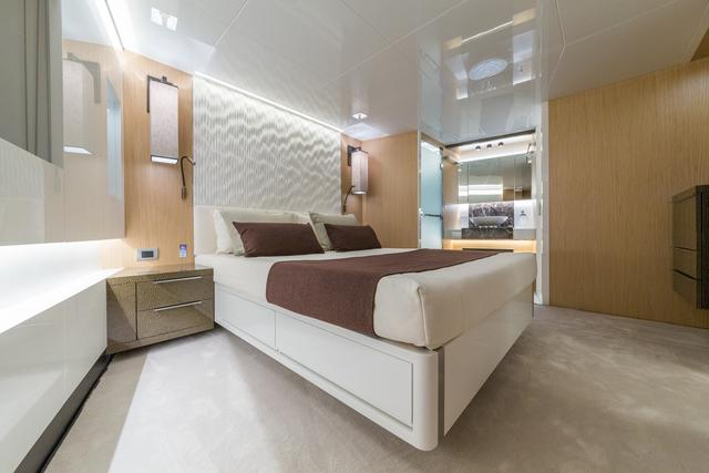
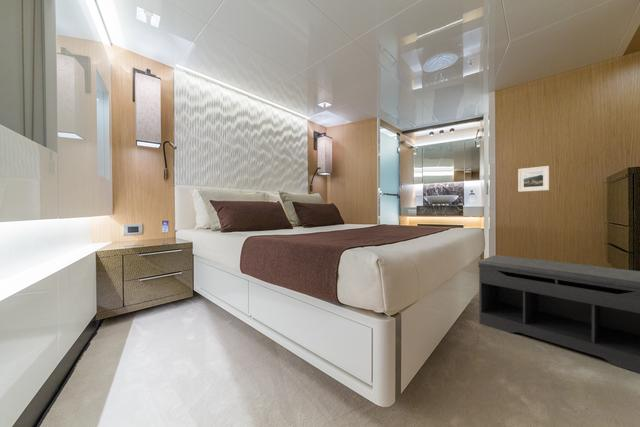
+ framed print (533, 179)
+ bench (561, 301)
